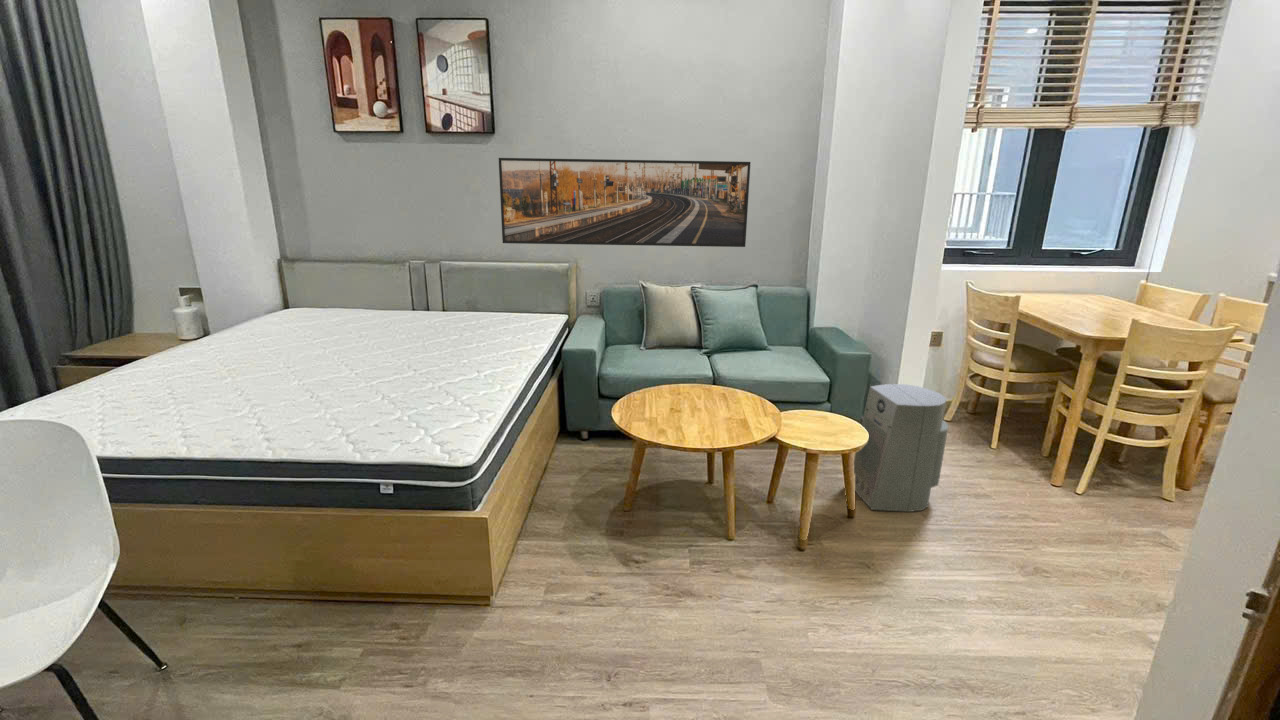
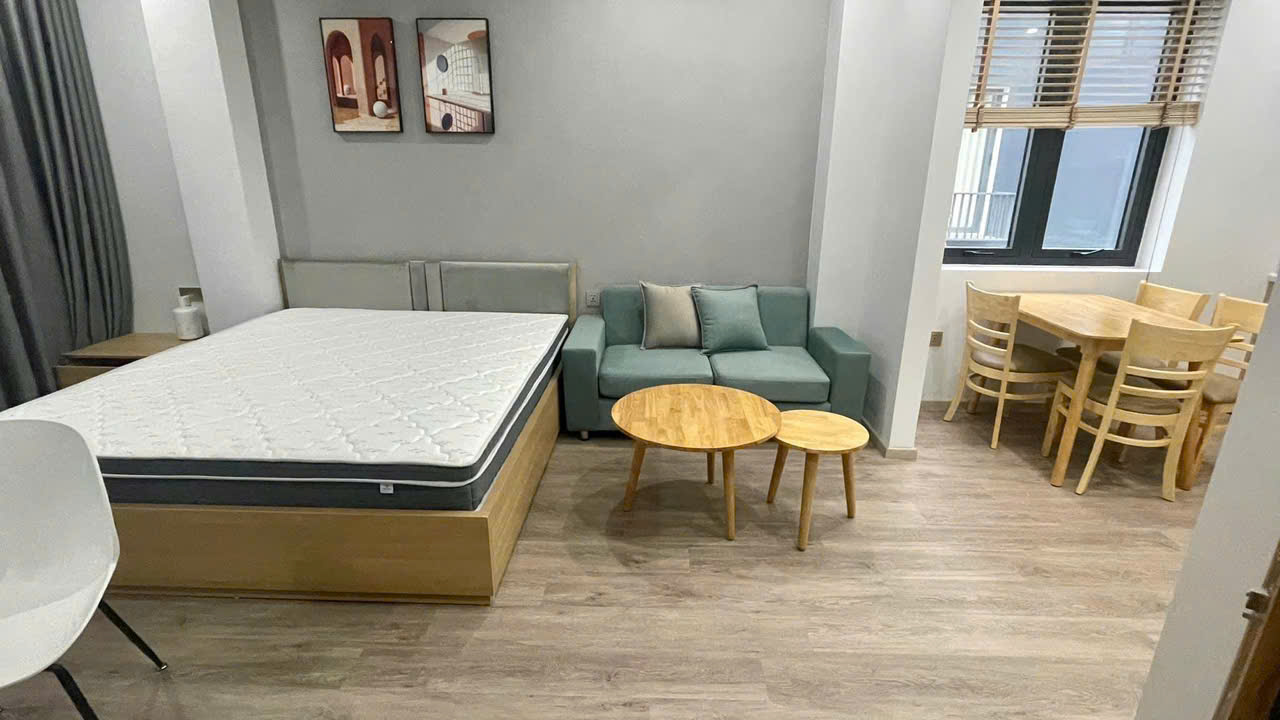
- fan (902, 446)
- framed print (624, 203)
